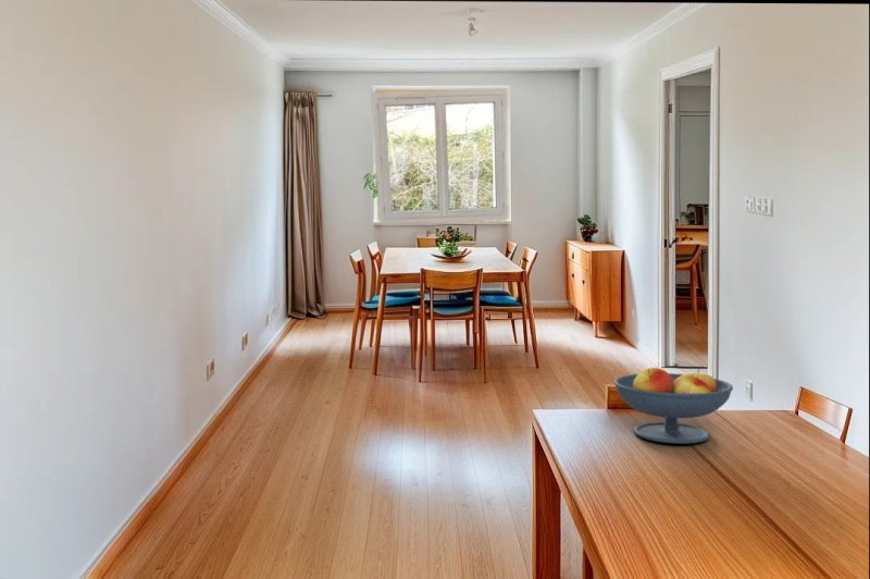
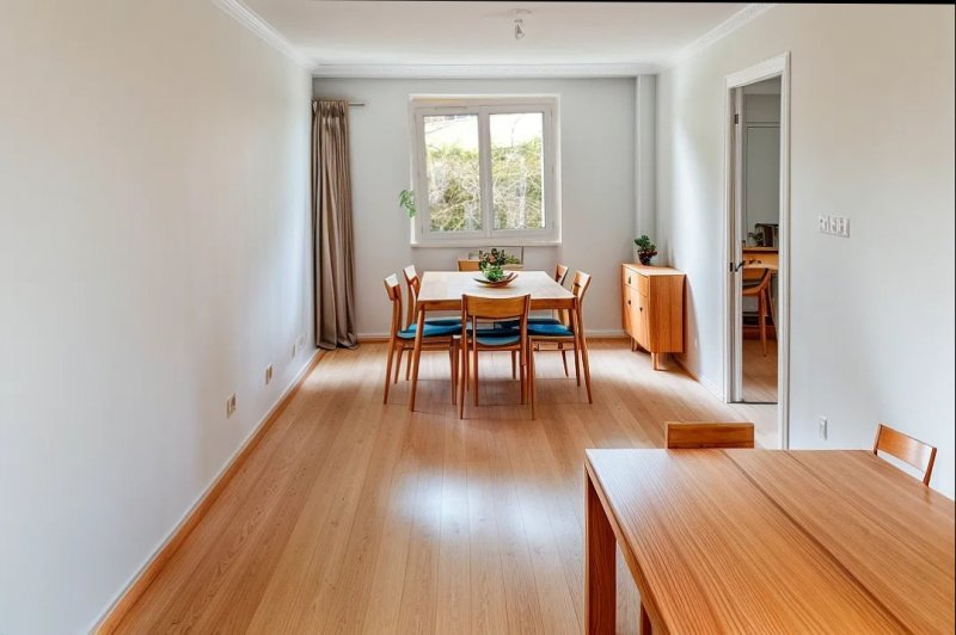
- fruit bowl (671, 399)
